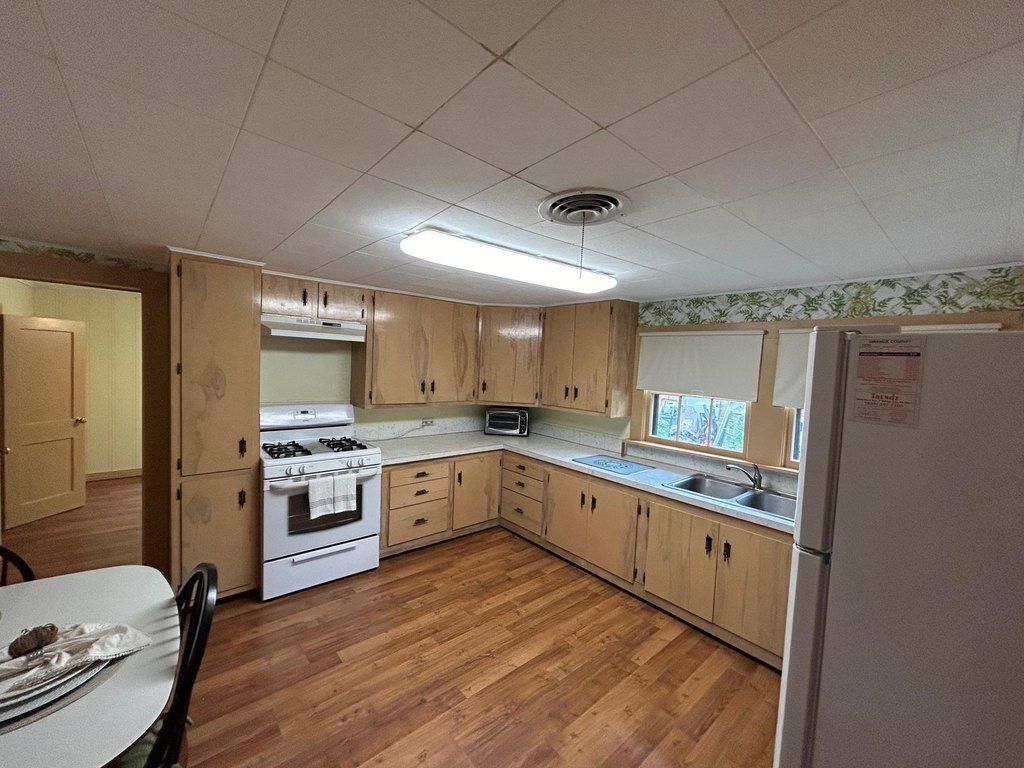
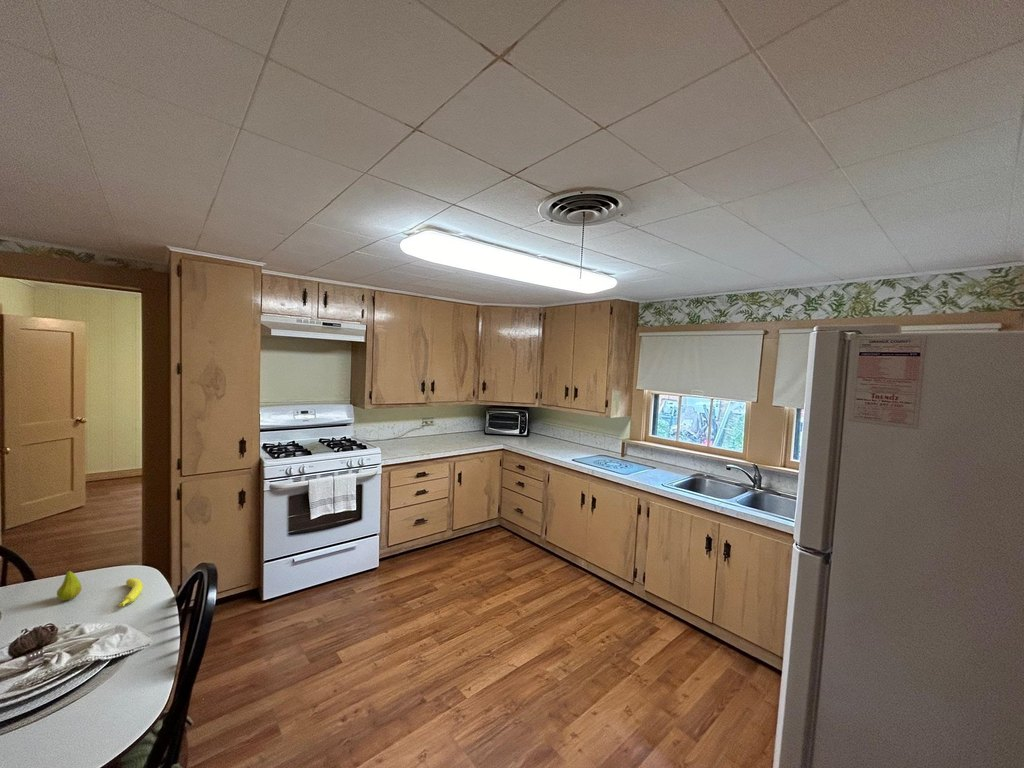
+ fruit (69, 582)
+ banana (131, 591)
